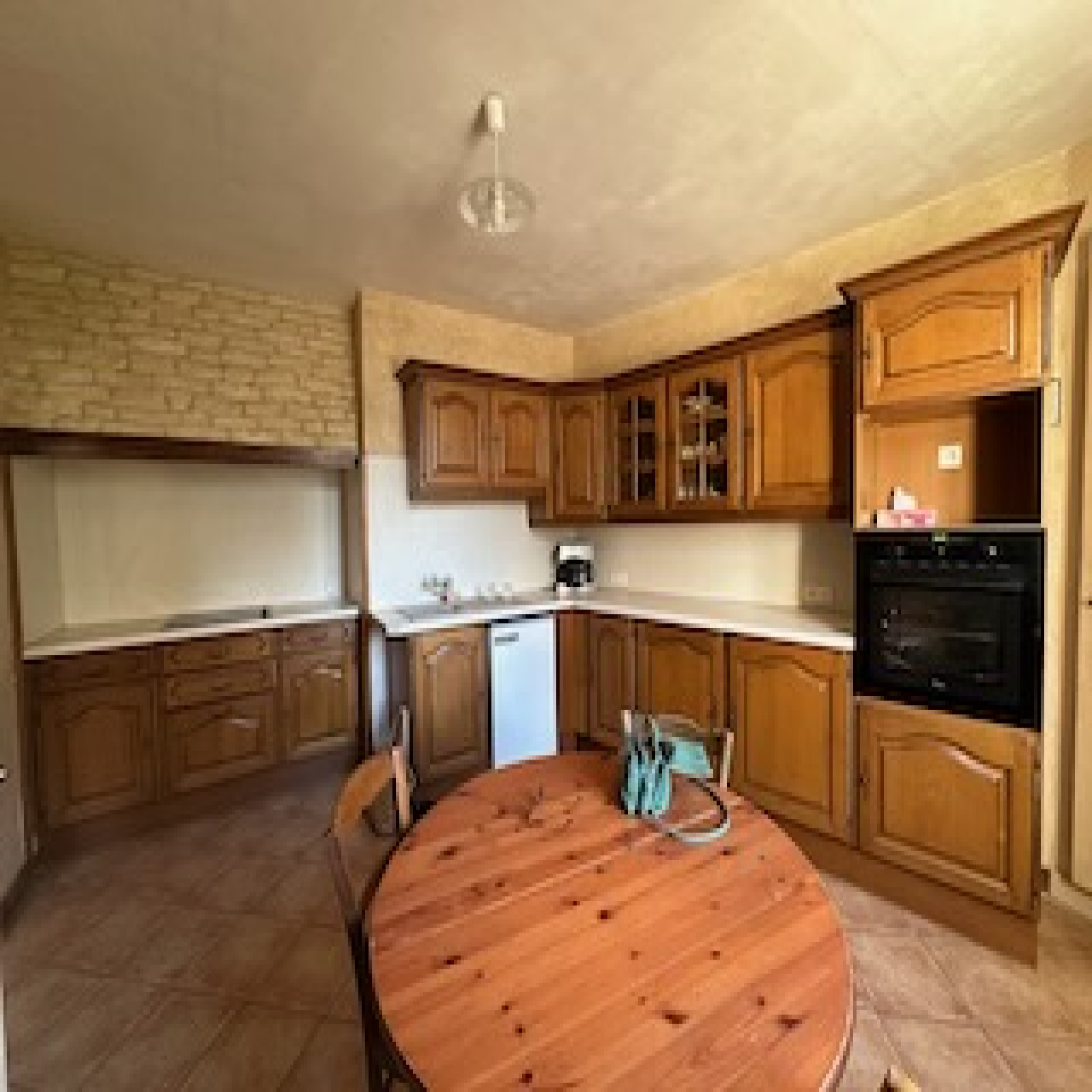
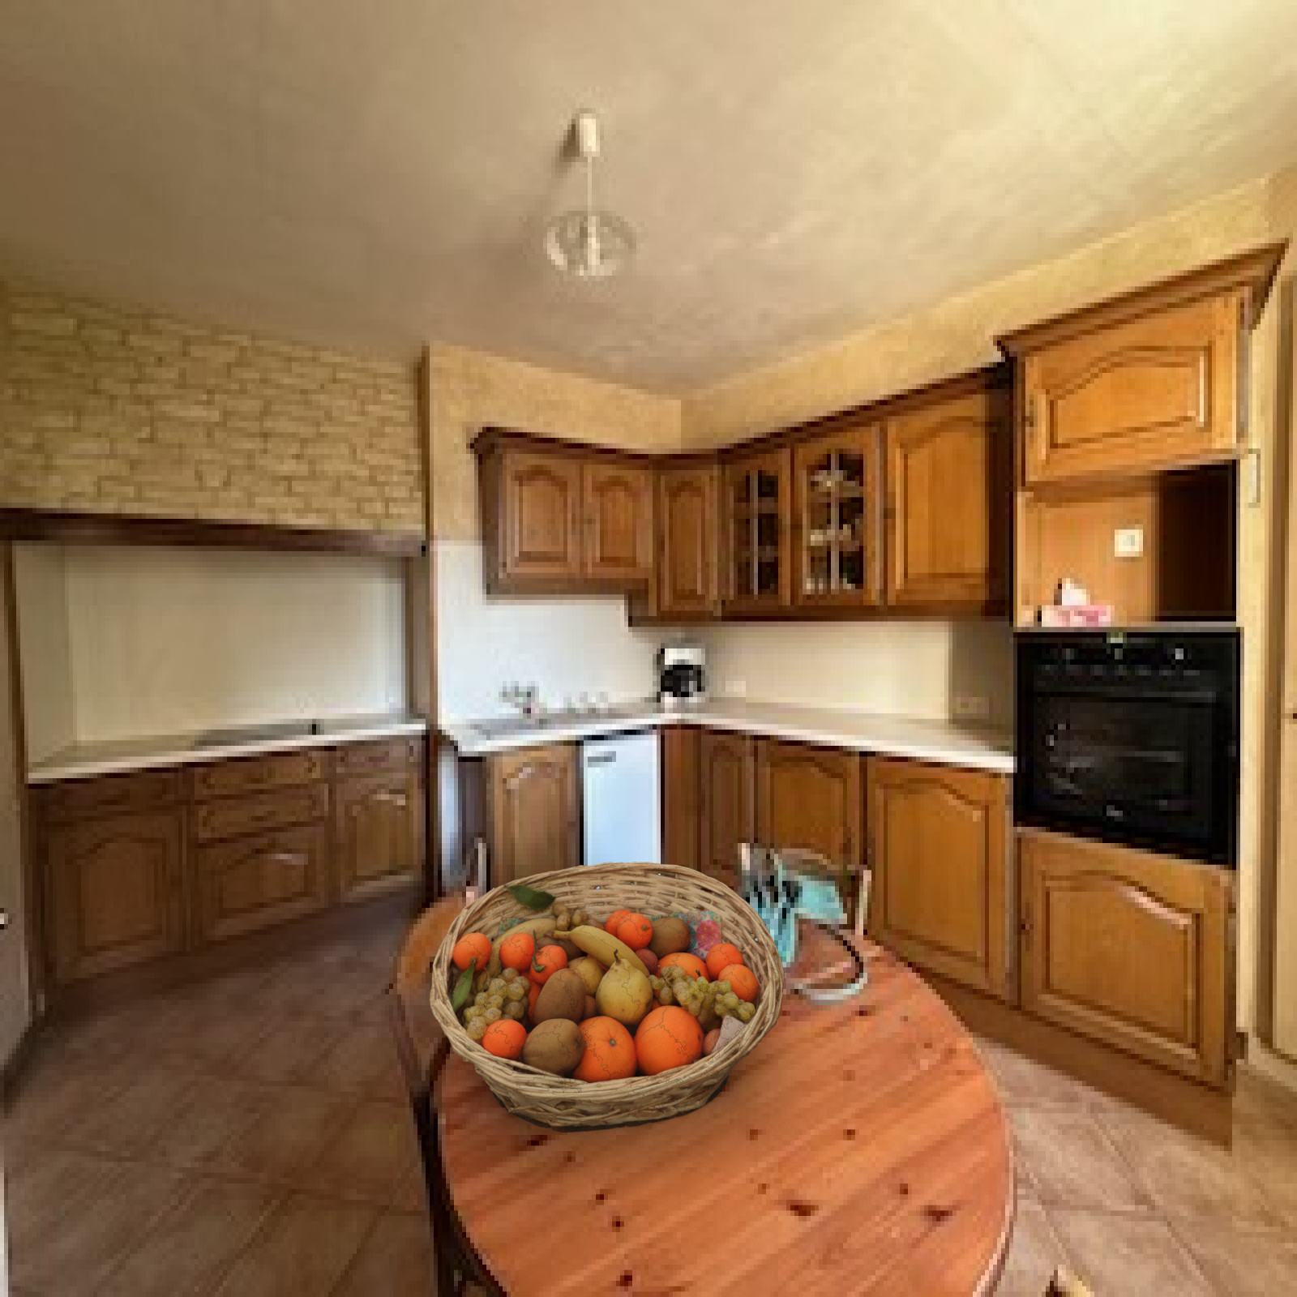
+ fruit basket (609, 979)
